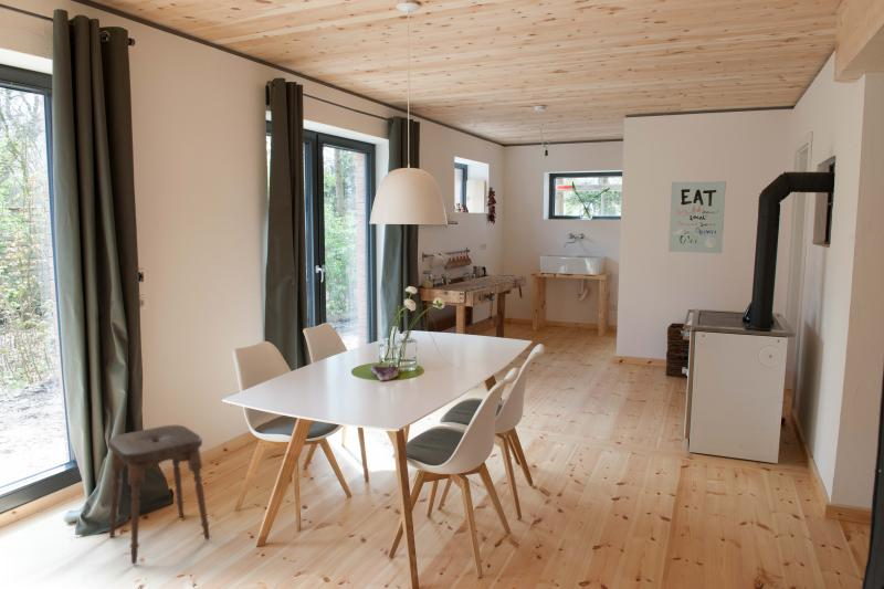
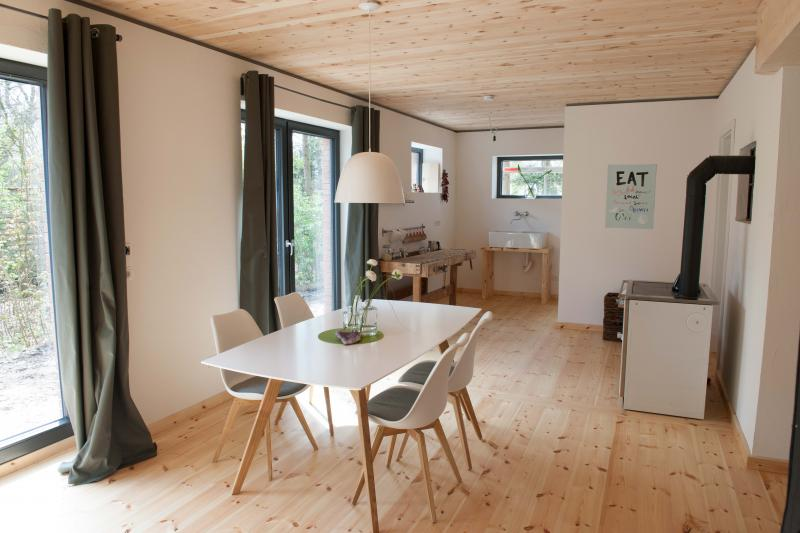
- stool (143, 483)
